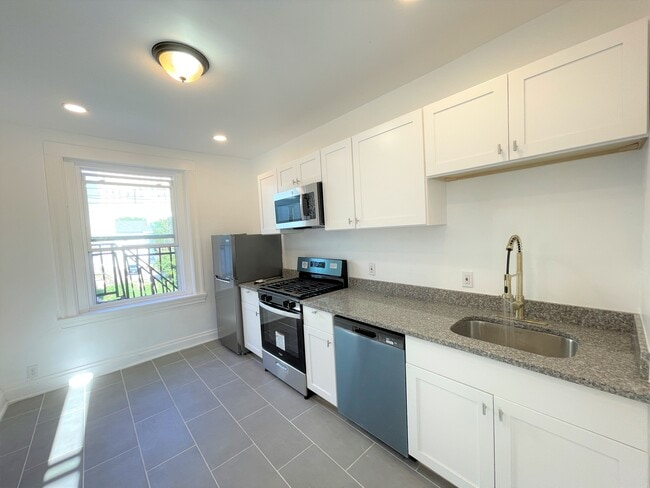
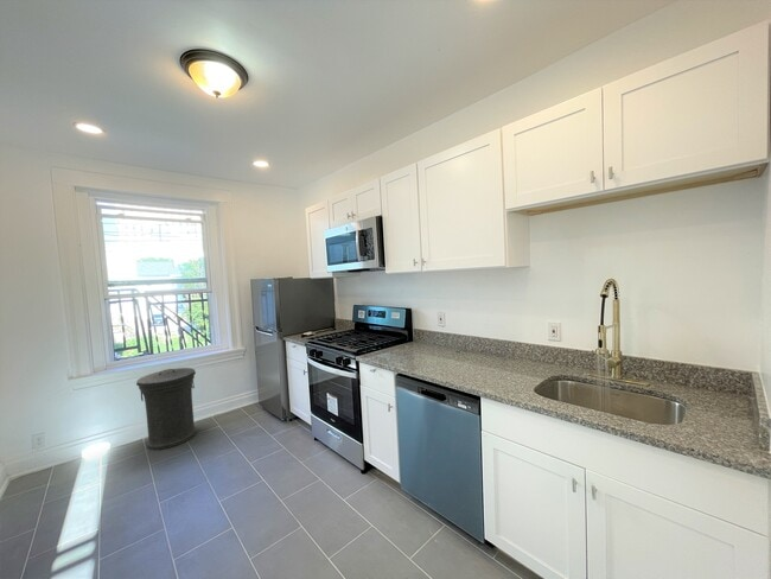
+ trash can (170, 403)
